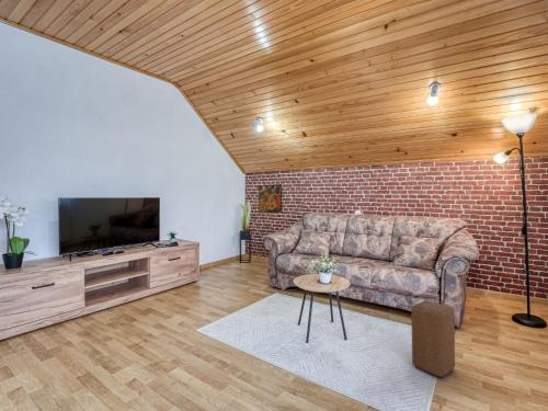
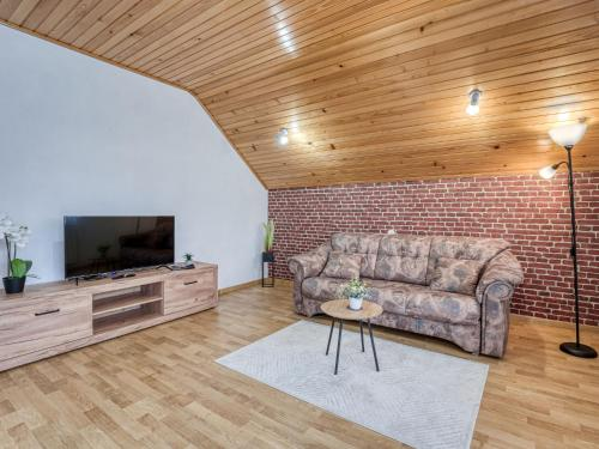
- stool (433, 336)
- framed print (270, 198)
